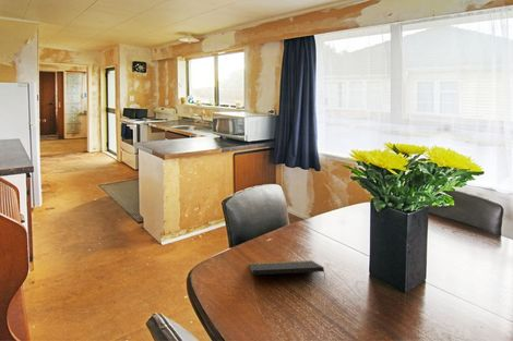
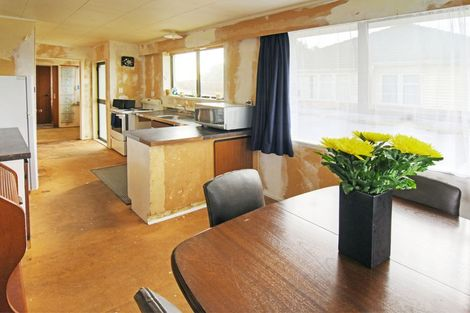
- notepad (284, 267)
